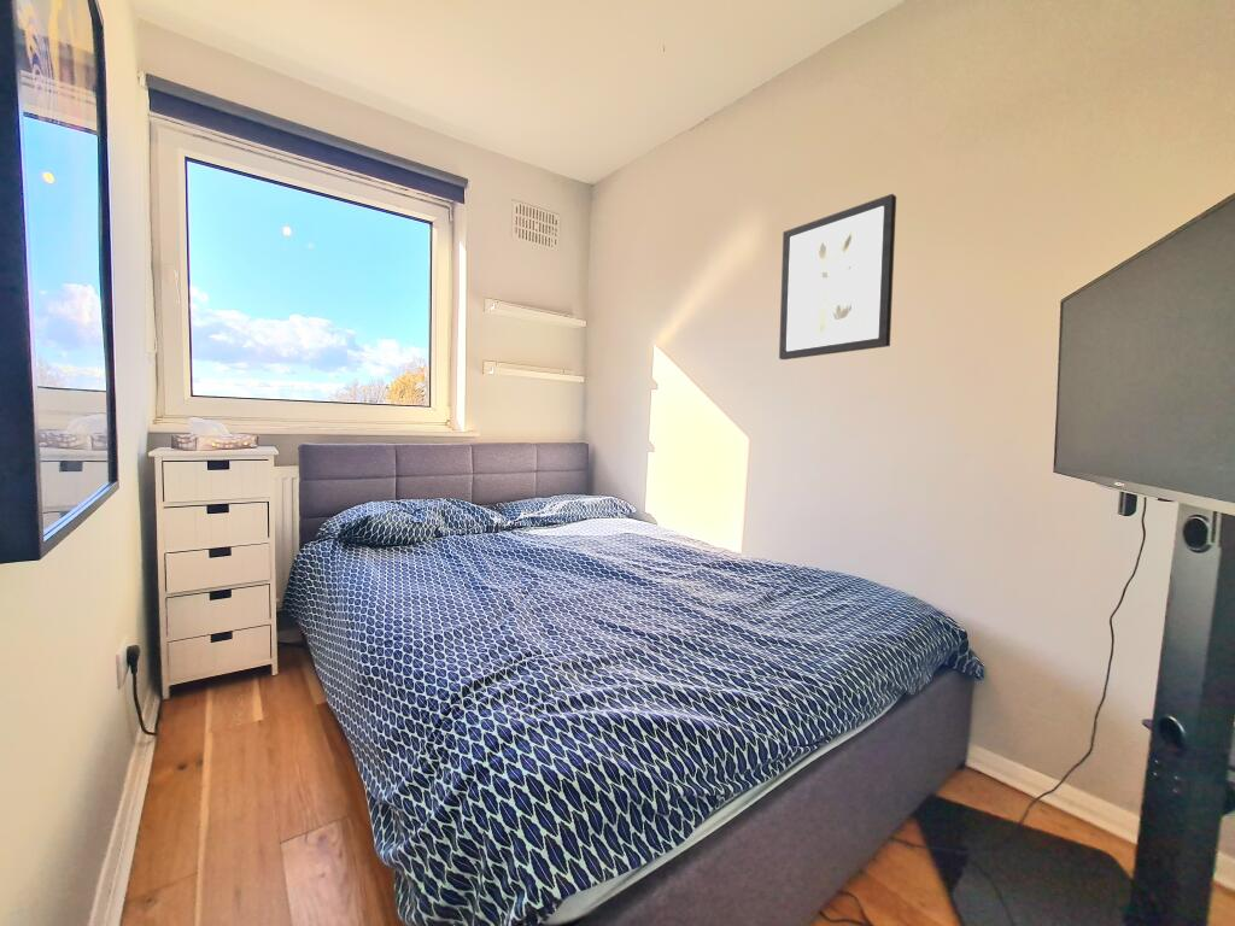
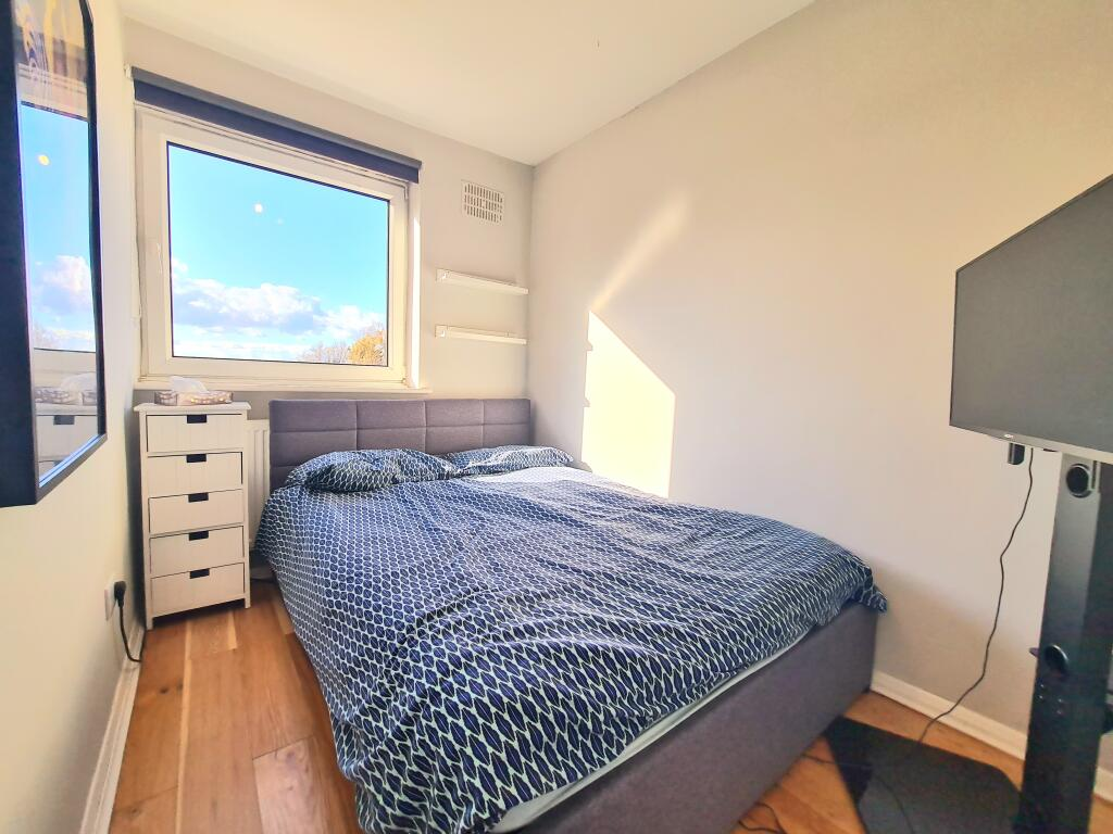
- wall art (832, 285)
